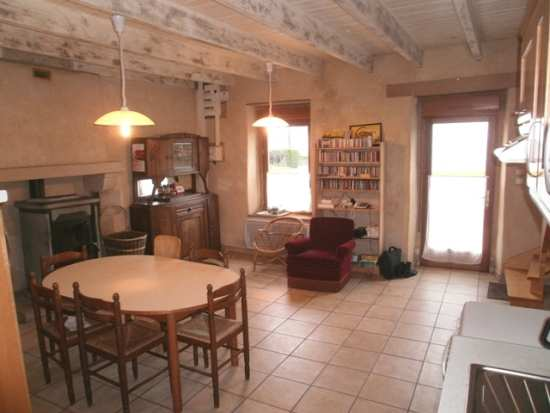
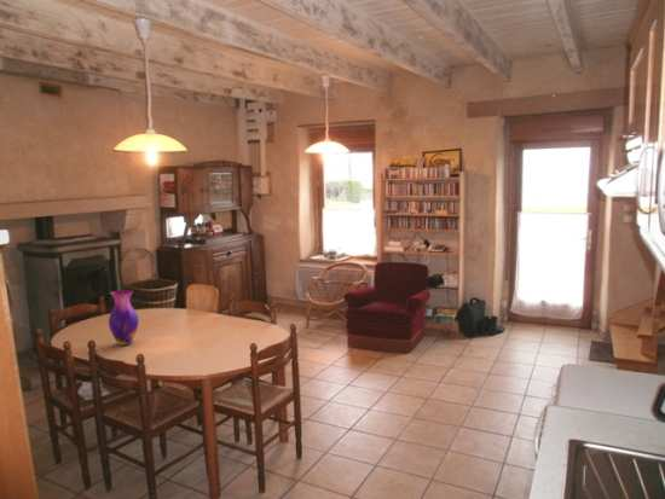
+ vase (123, 318)
